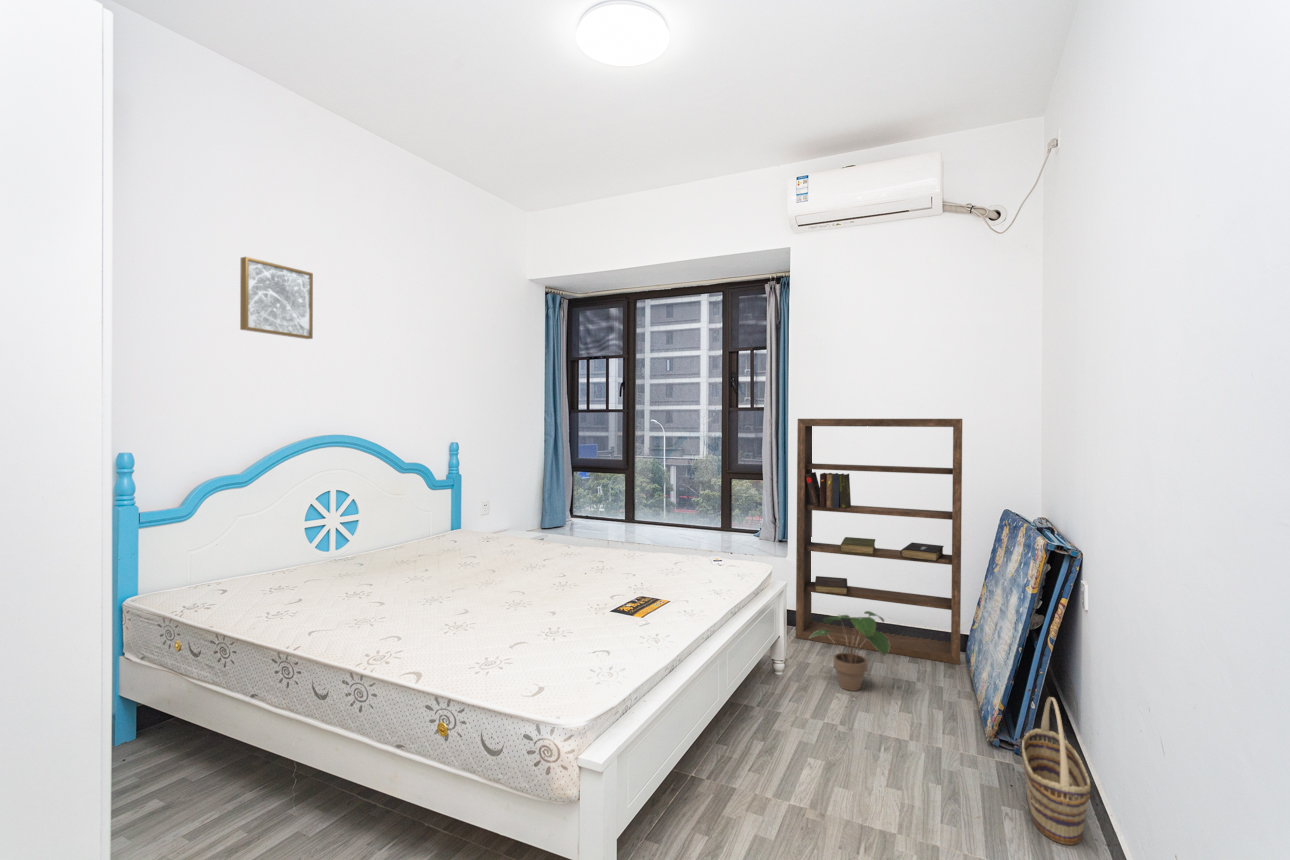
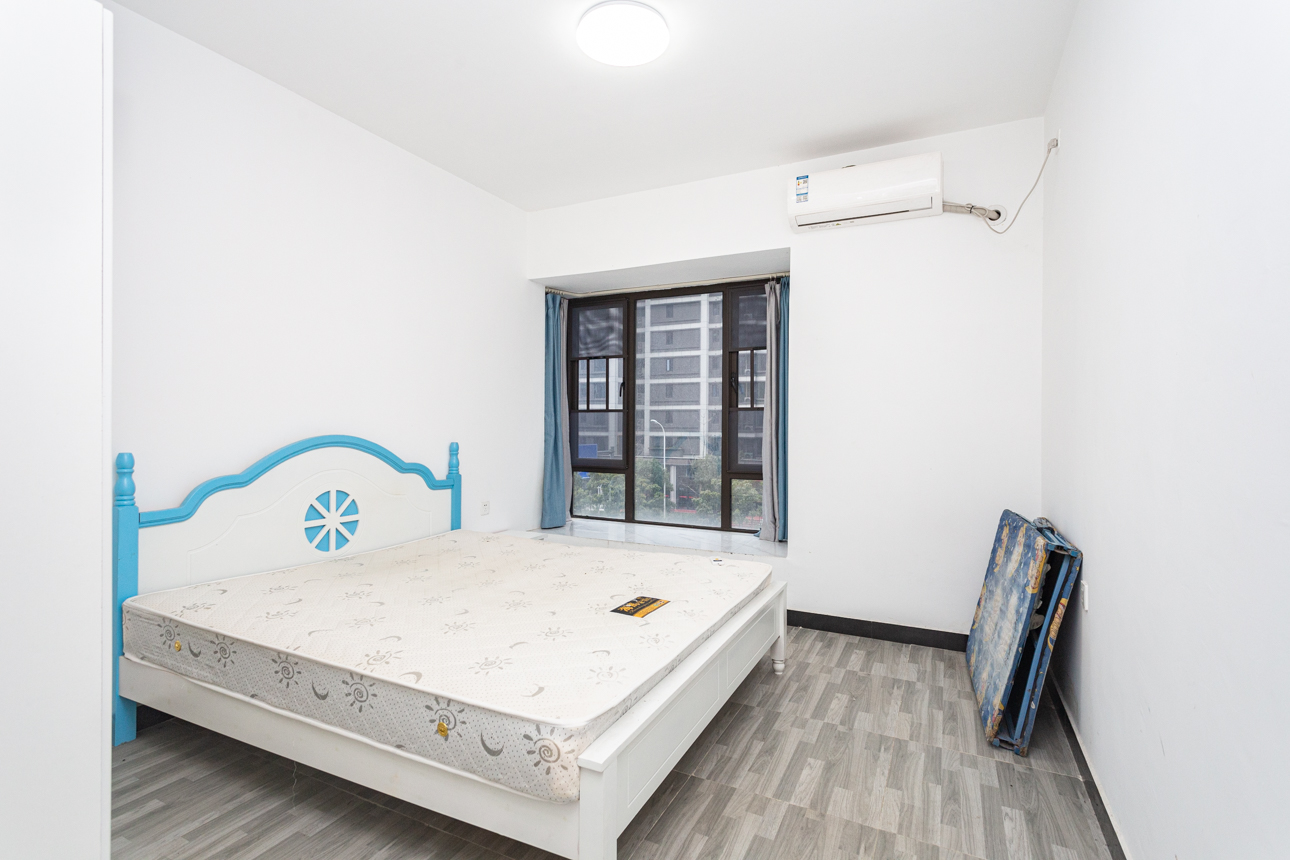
- potted plant (848, 648)
- bookshelf (874, 539)
- basket (1054, 758)
- wall art (278, 300)
